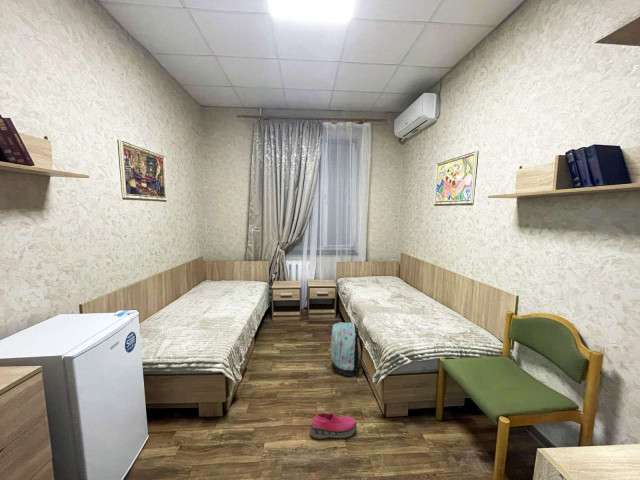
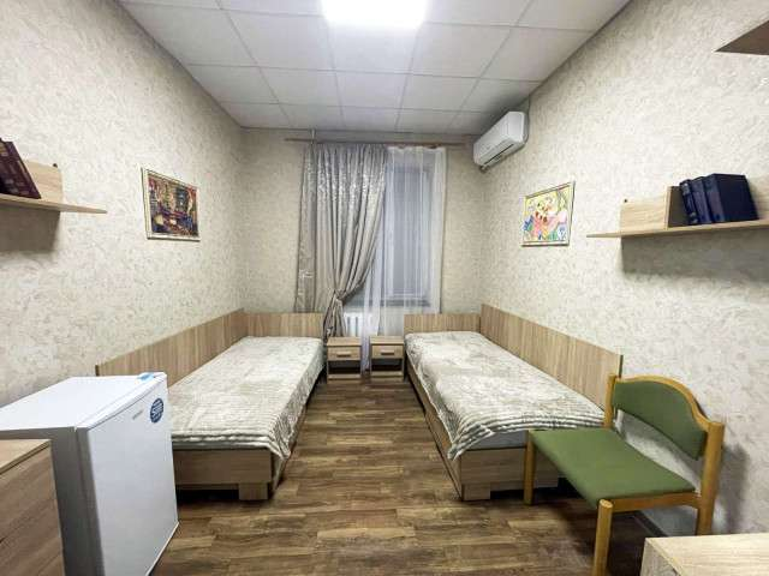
- shoe (333, 423)
- backpack (345, 346)
